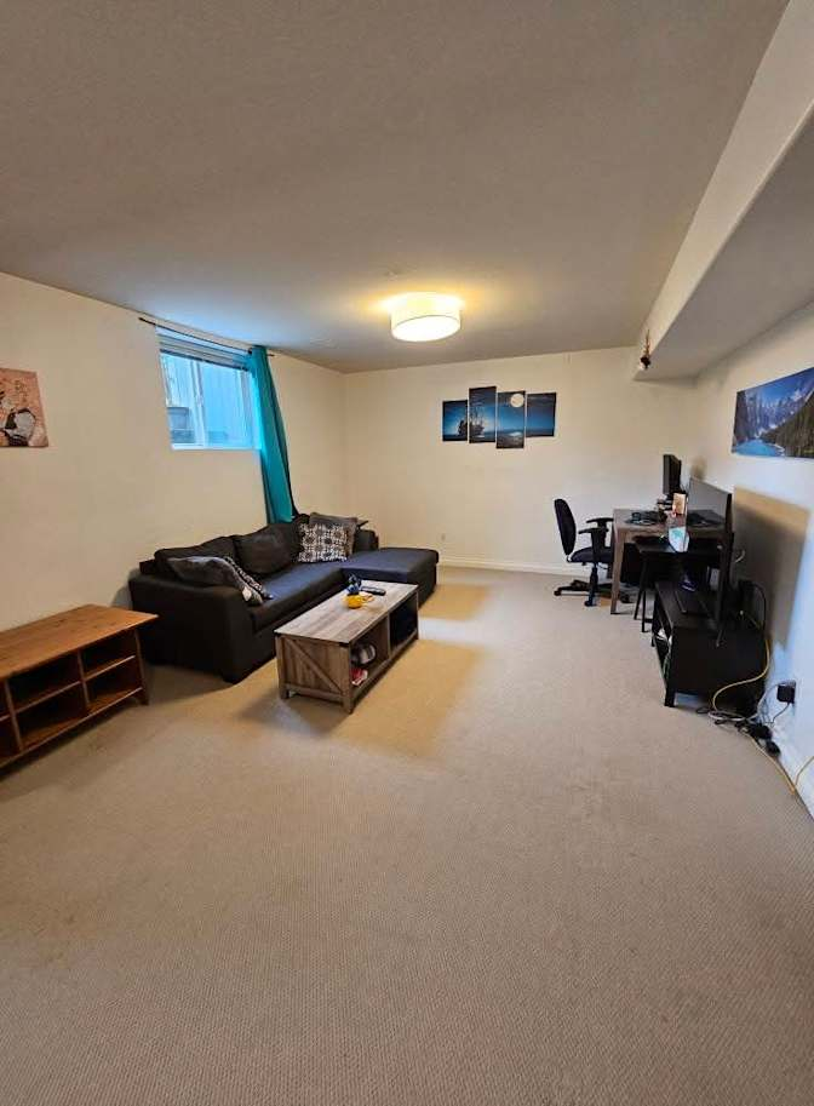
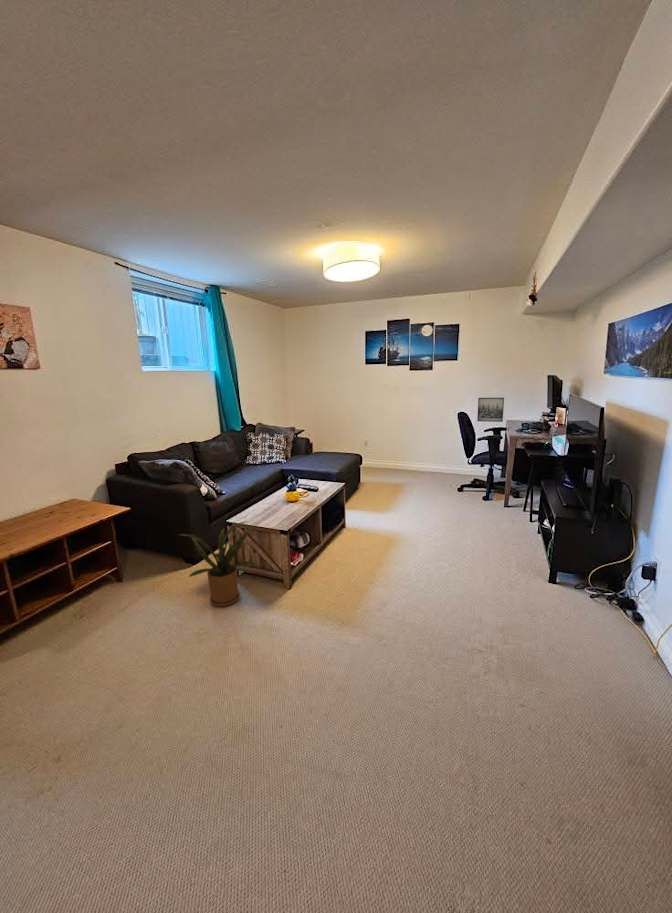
+ house plant (223, 559)
+ wall art (490, 409)
